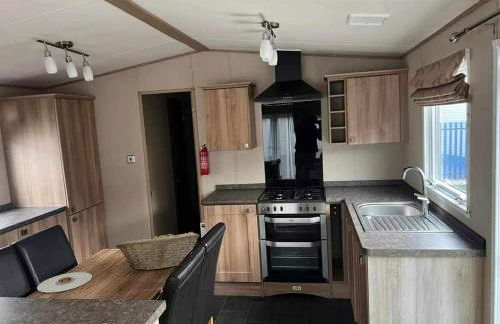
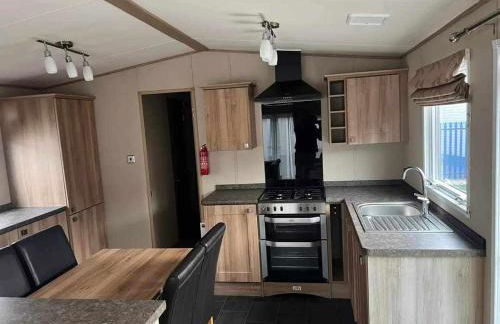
- fruit basket (159, 246)
- plate (65, 280)
